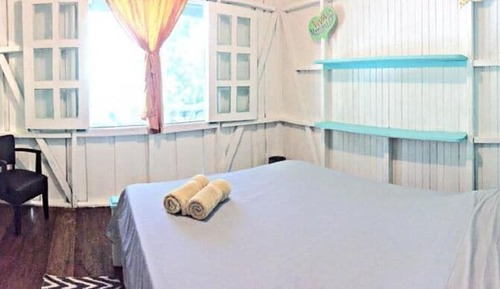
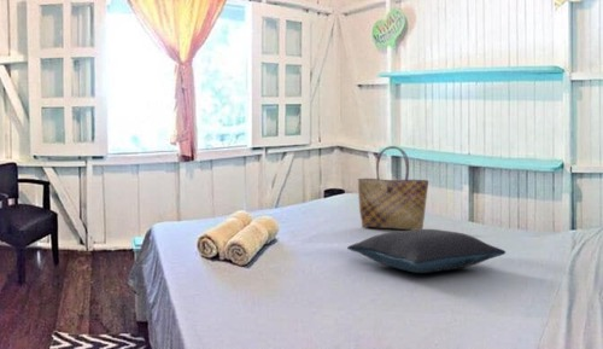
+ pillow (425, 249)
+ tote bag (392, 187)
